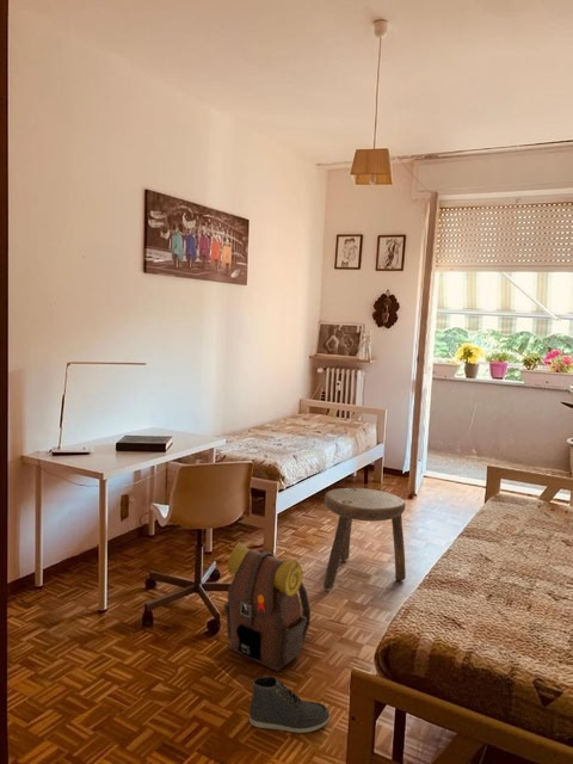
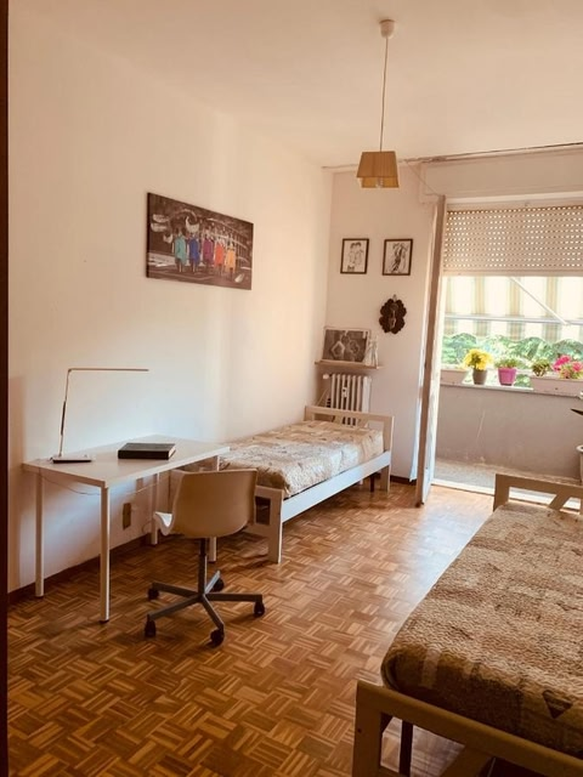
- backpack (273, 597)
- sneaker (290, 702)
- stool (350, 535)
